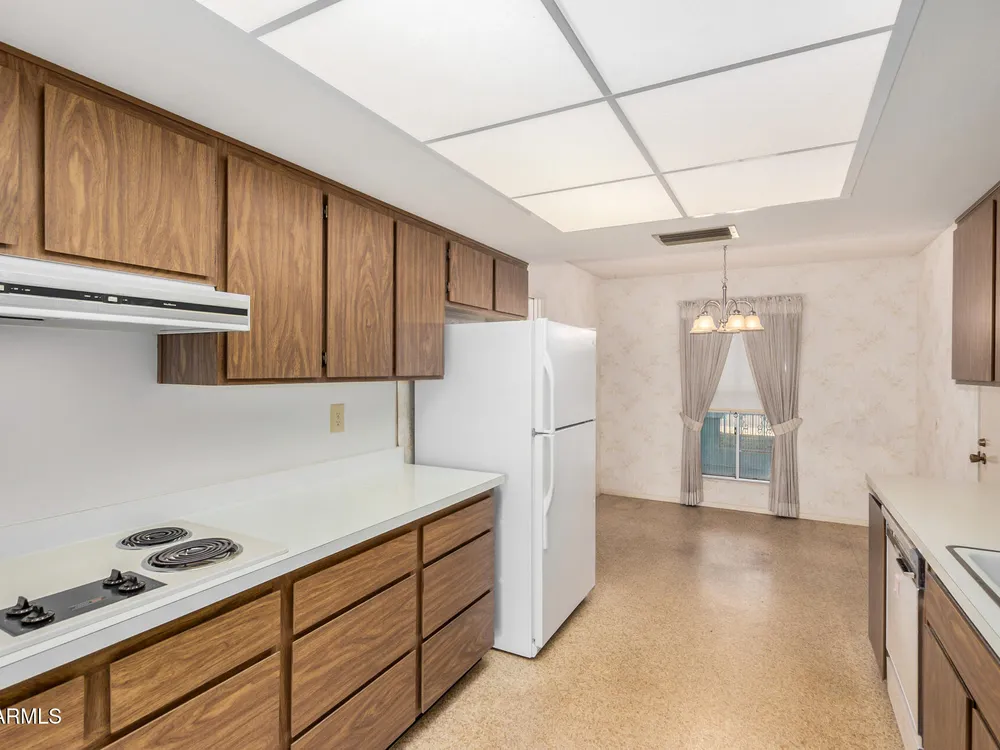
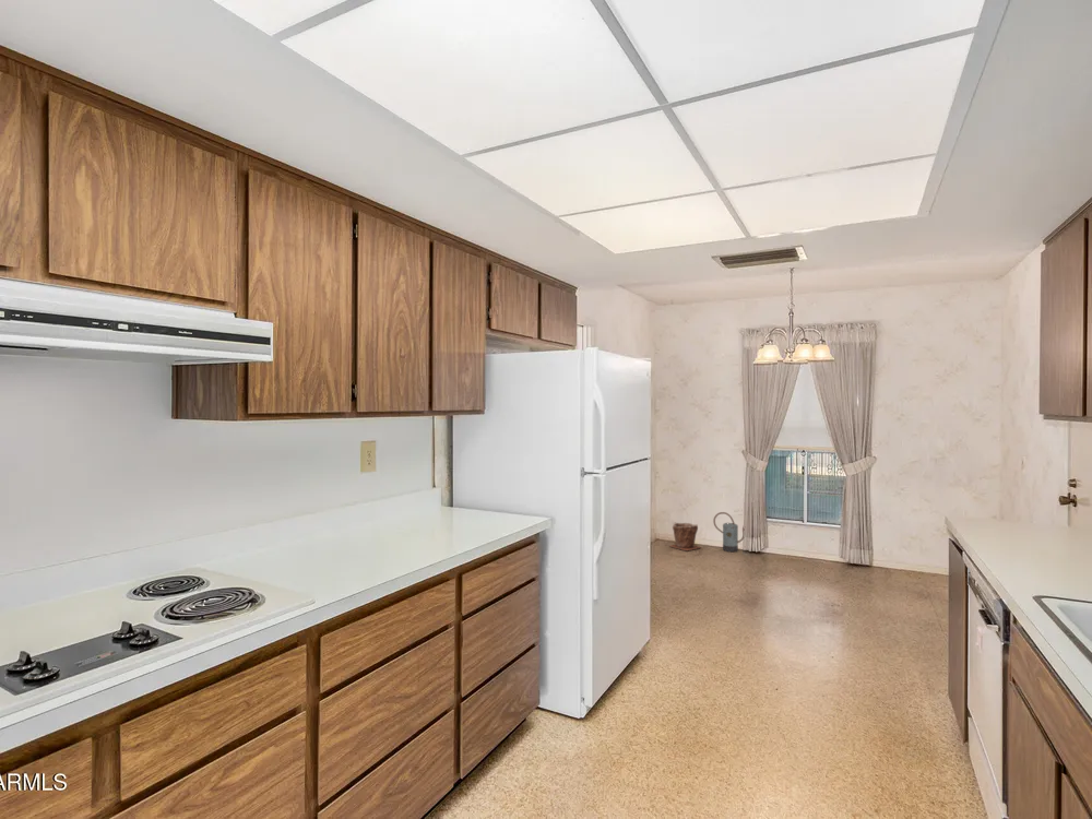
+ plant pot (685, 535)
+ watering can (731, 531)
